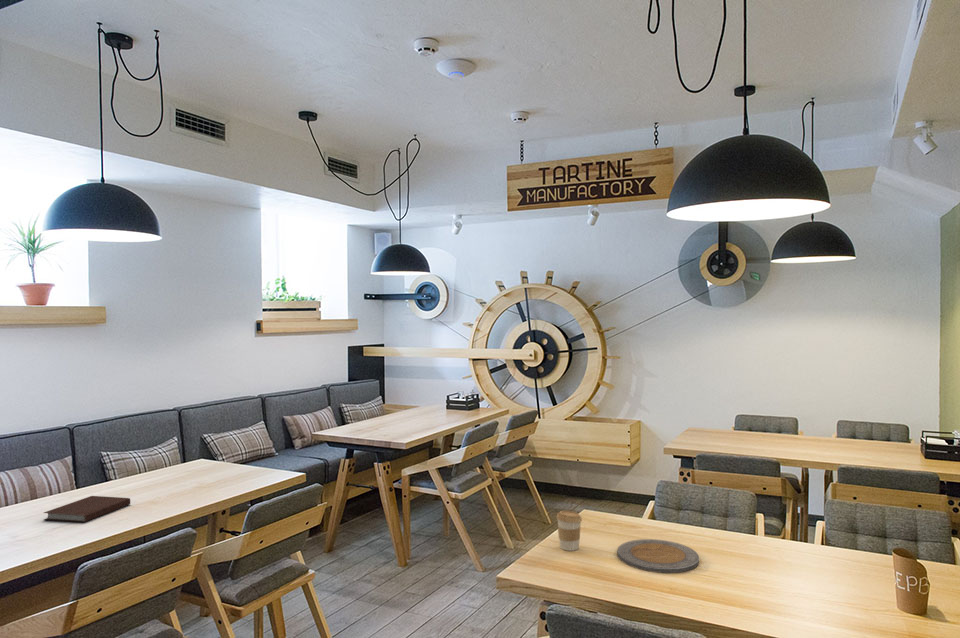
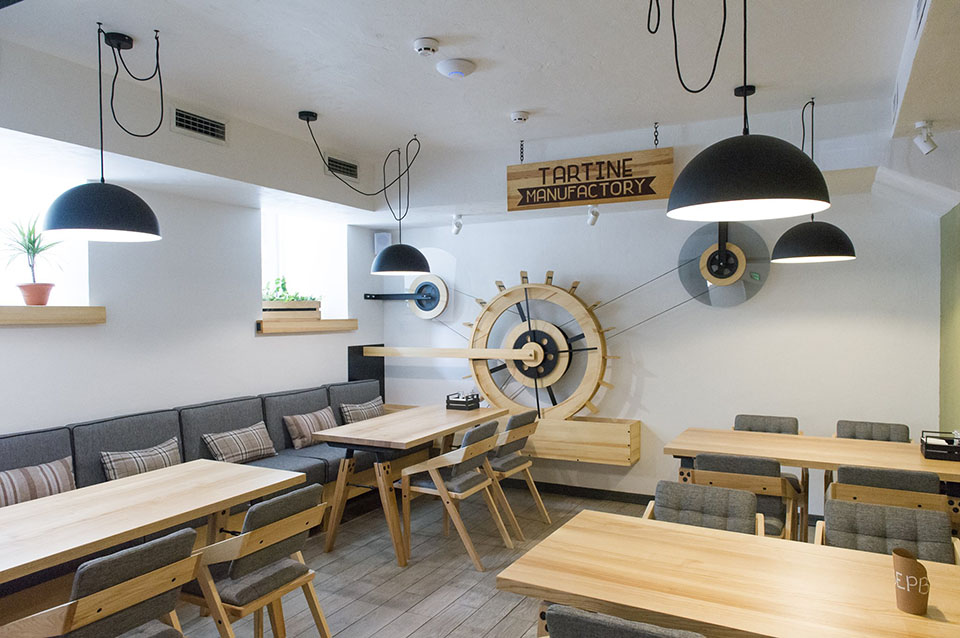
- plate (657, 555)
- notebook (88, 508)
- coffee cup (569, 529)
